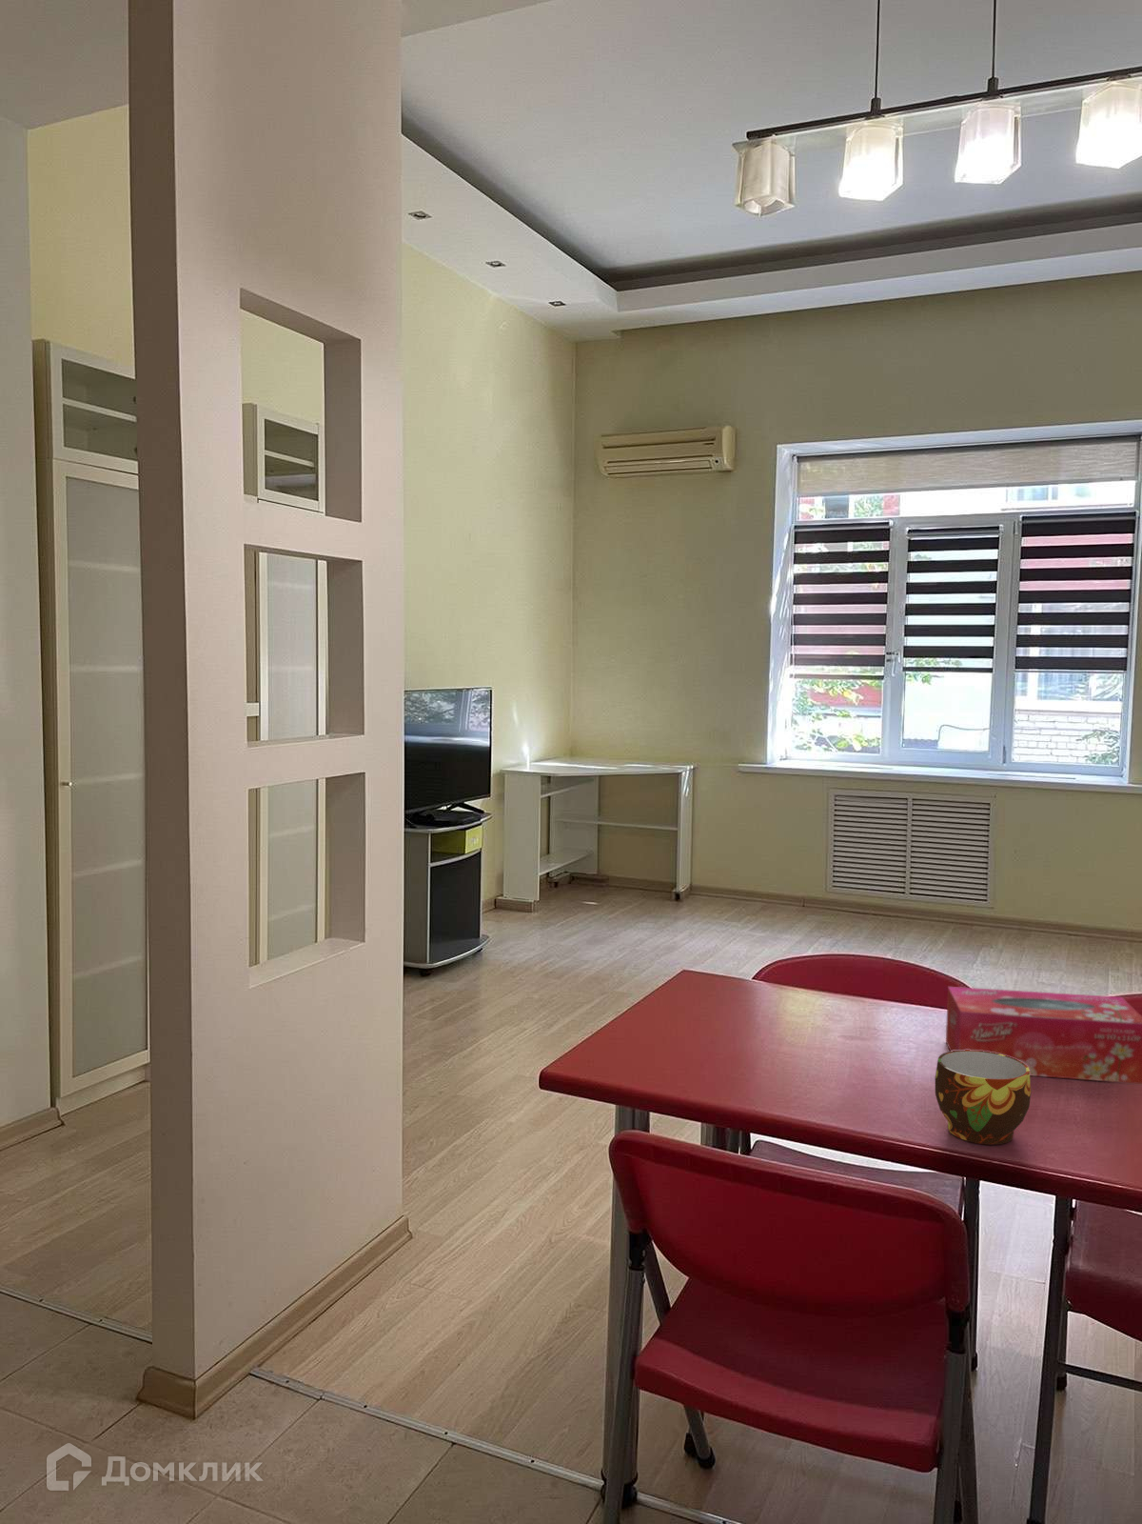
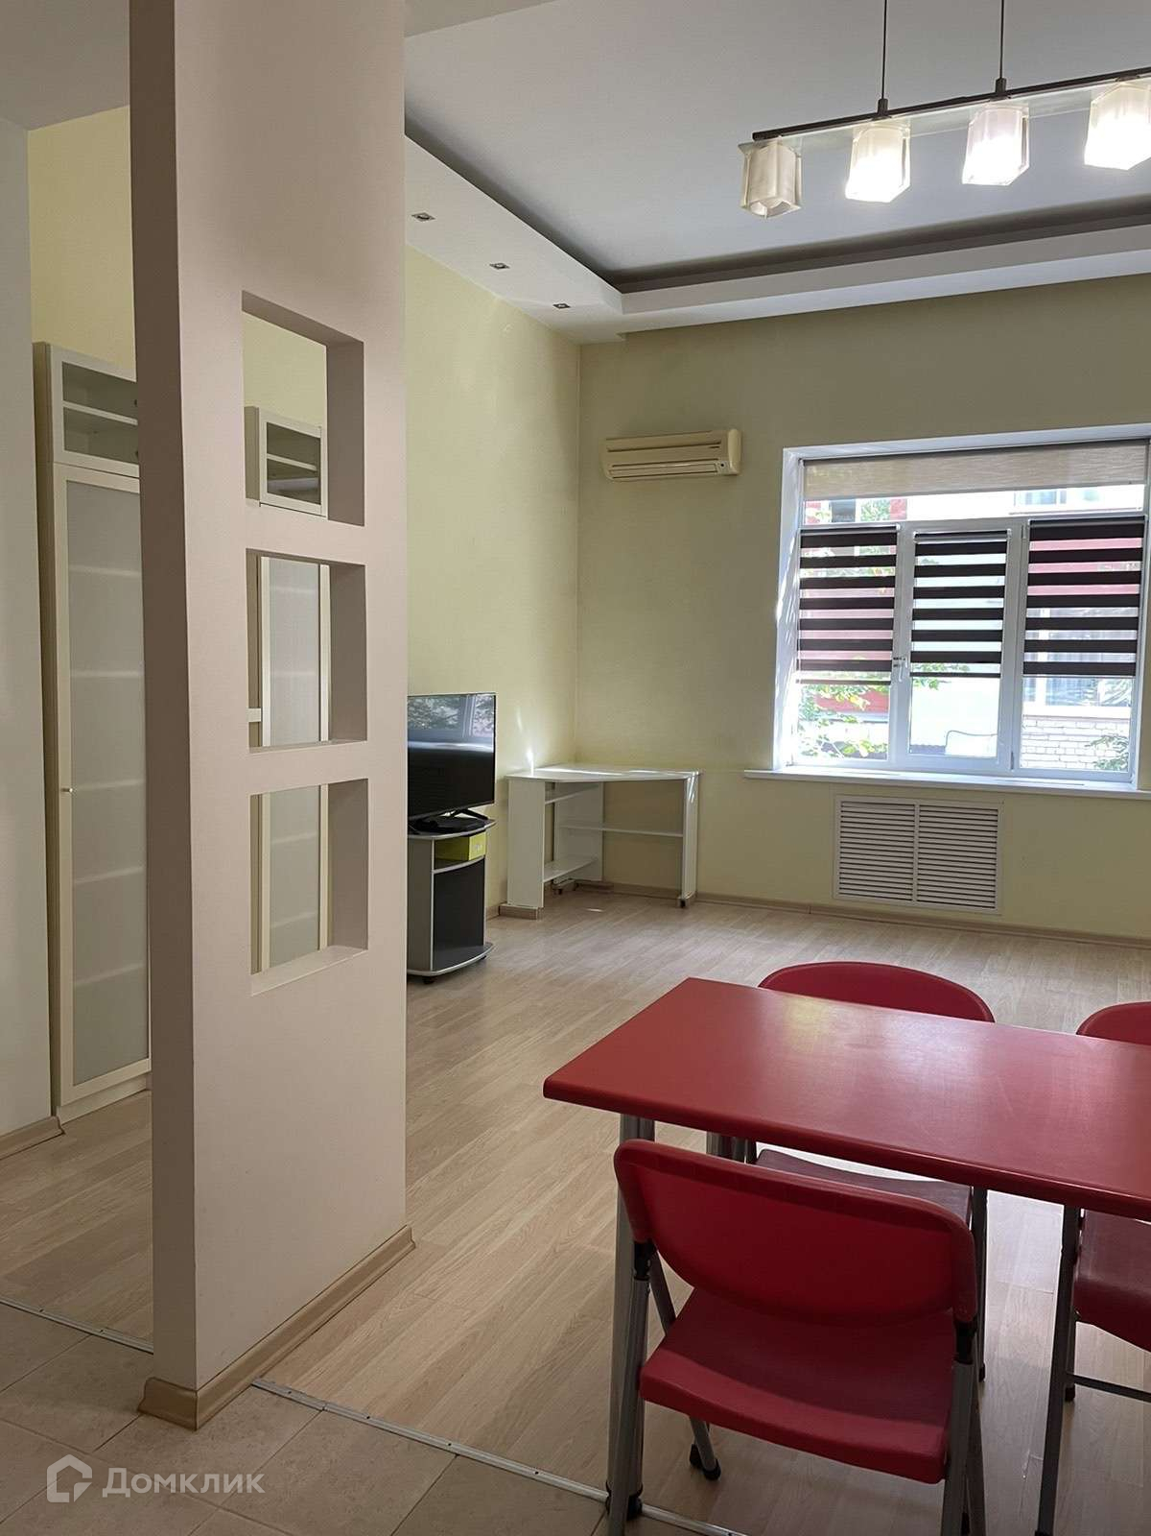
- cup (978, 1097)
- tissue box (1041, 1032)
